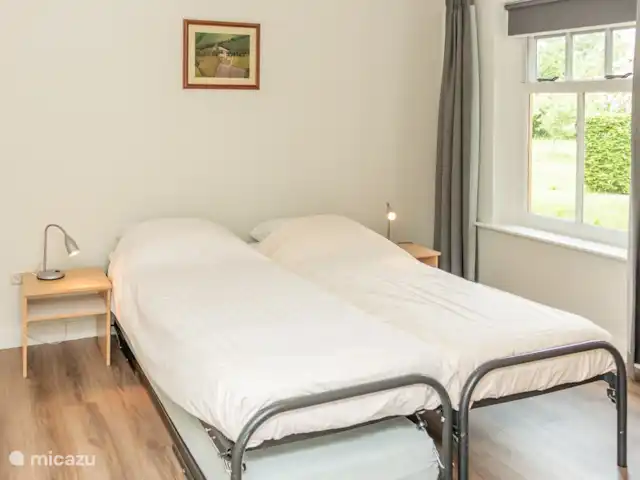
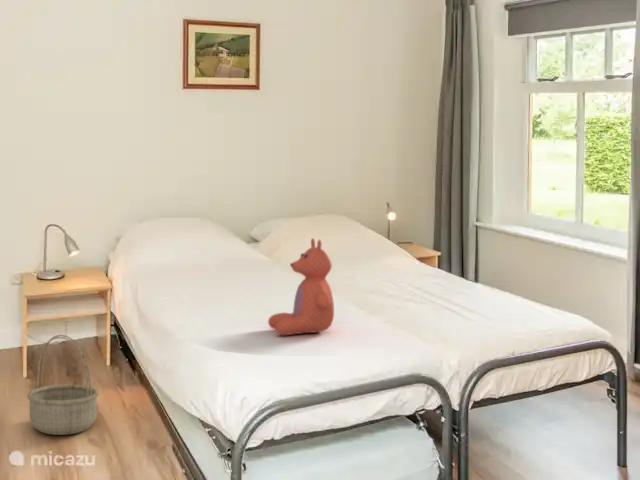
+ teddy bear (301, 285)
+ basket (65, 384)
